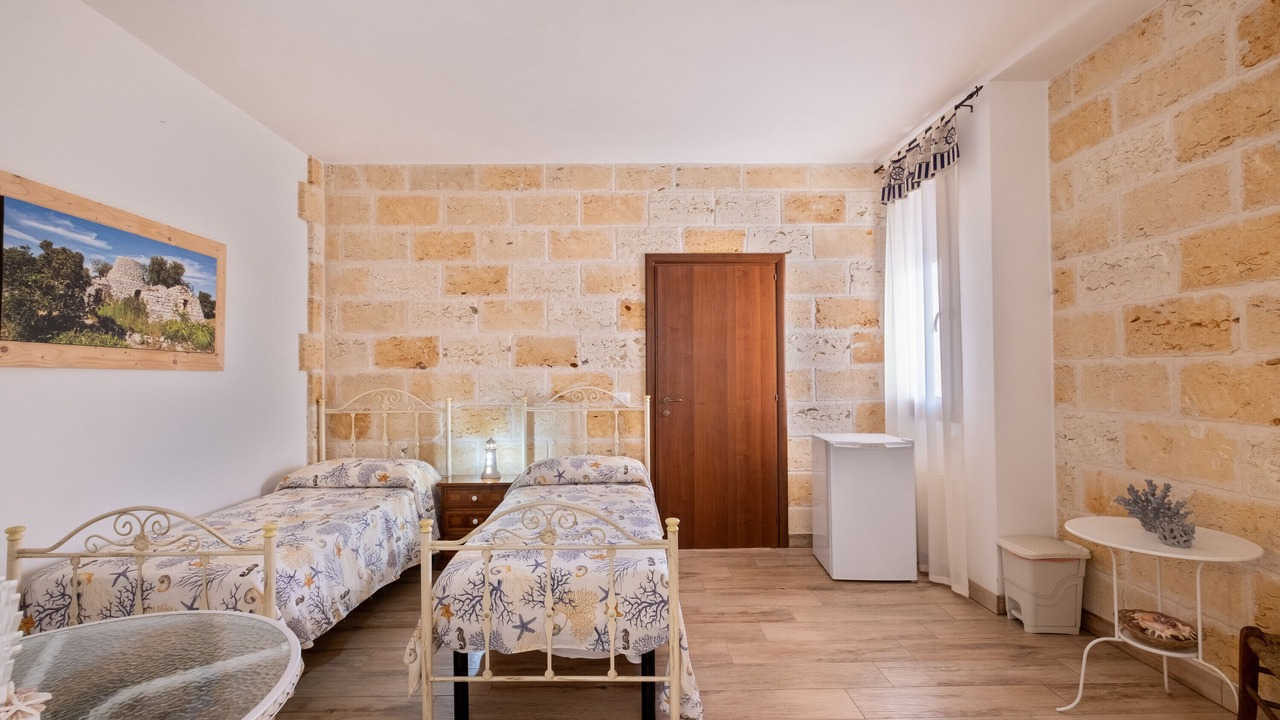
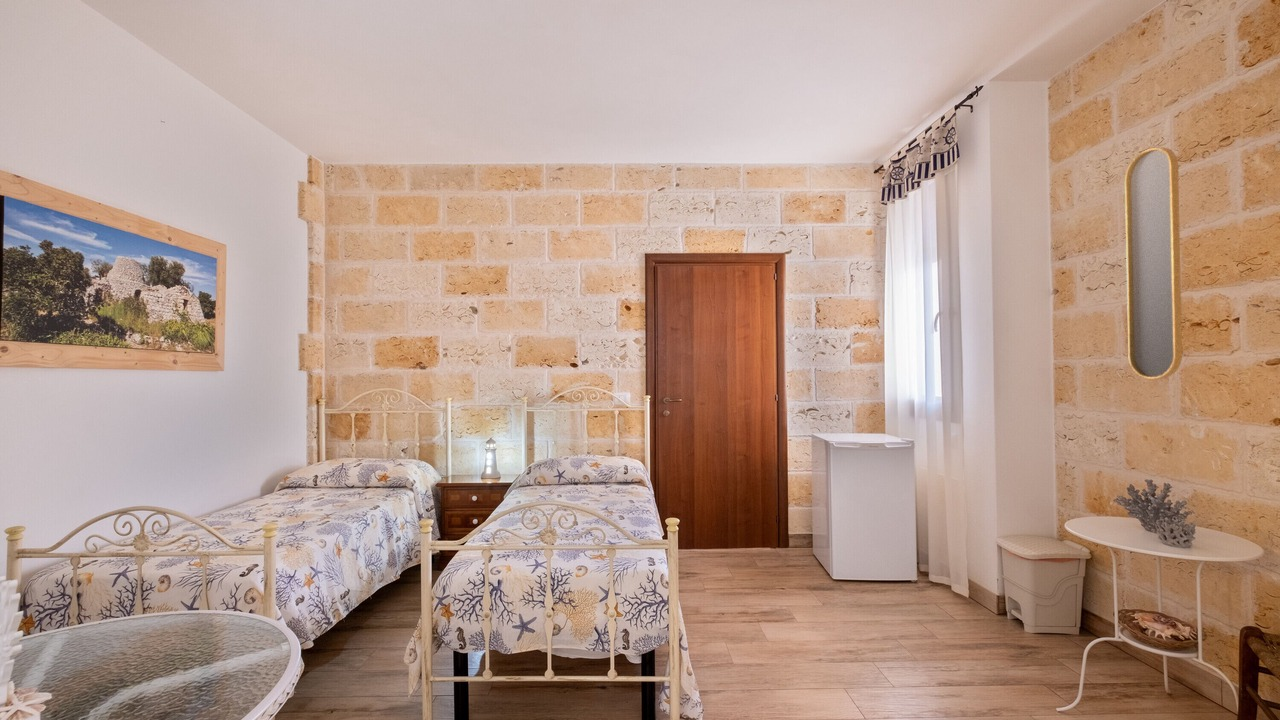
+ home mirror (1152, 264)
